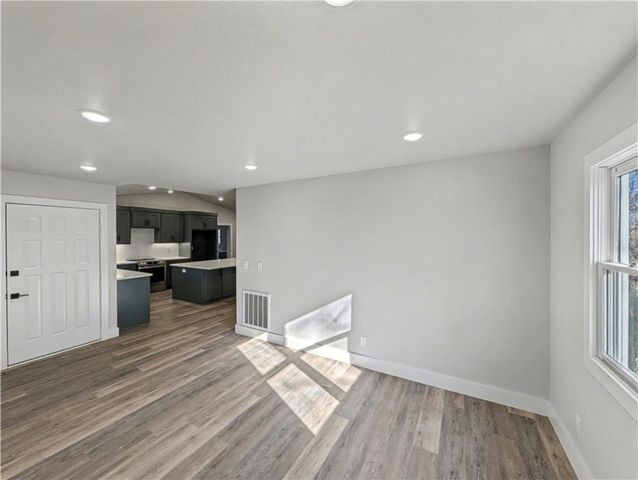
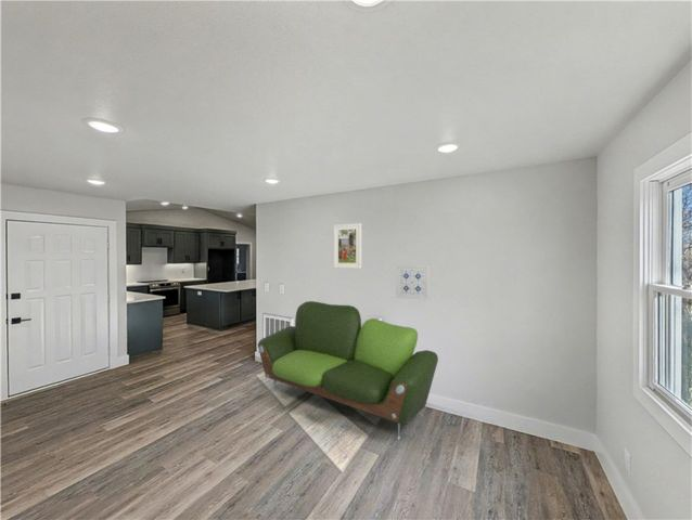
+ sofa (336, 355)
+ wall art (412, 282)
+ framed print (347, 246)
